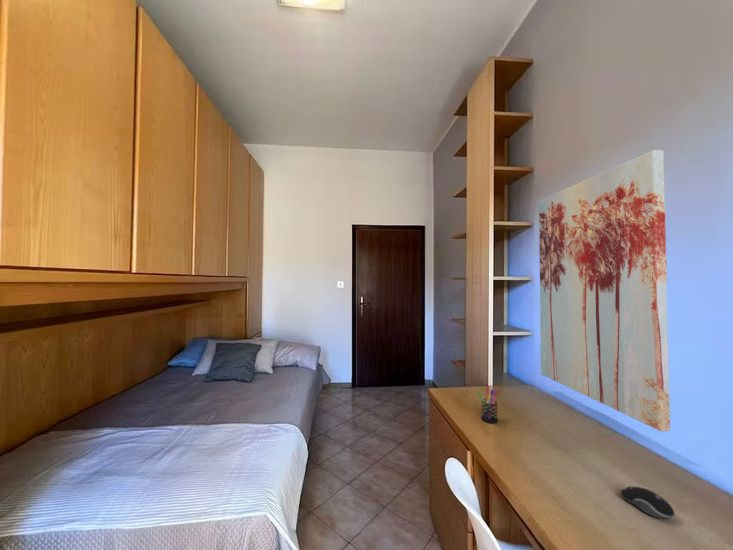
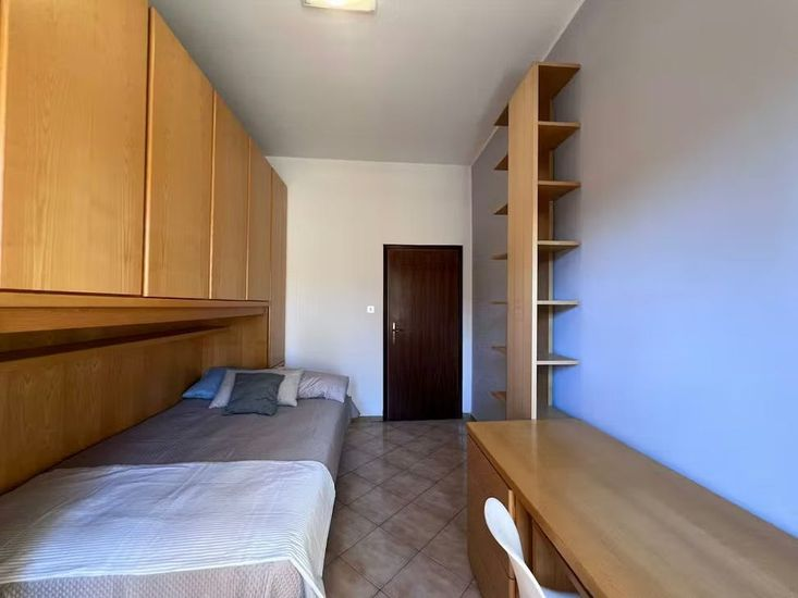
- computer mouse (647, 498)
- pen holder (487, 403)
- wall art (588, 287)
